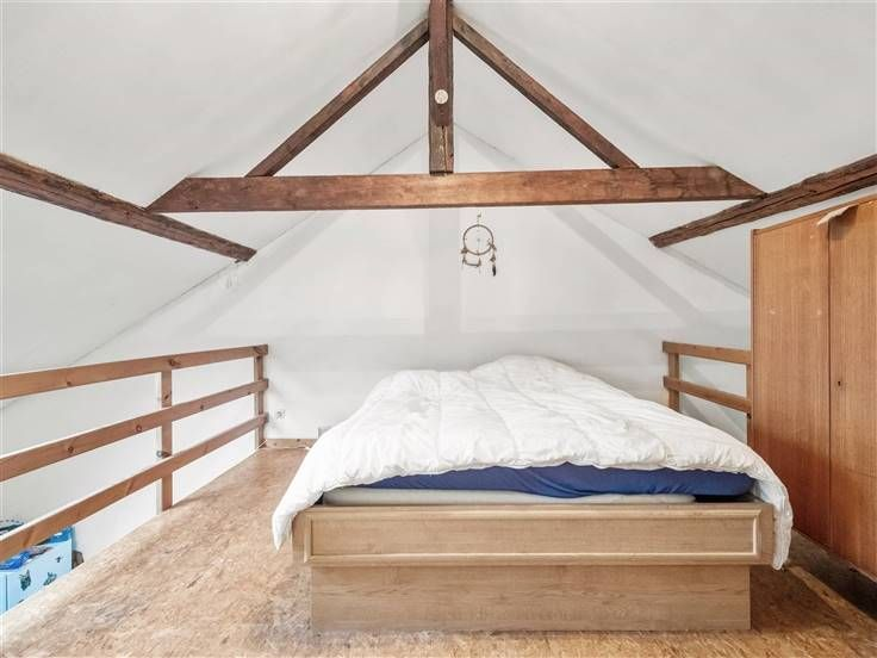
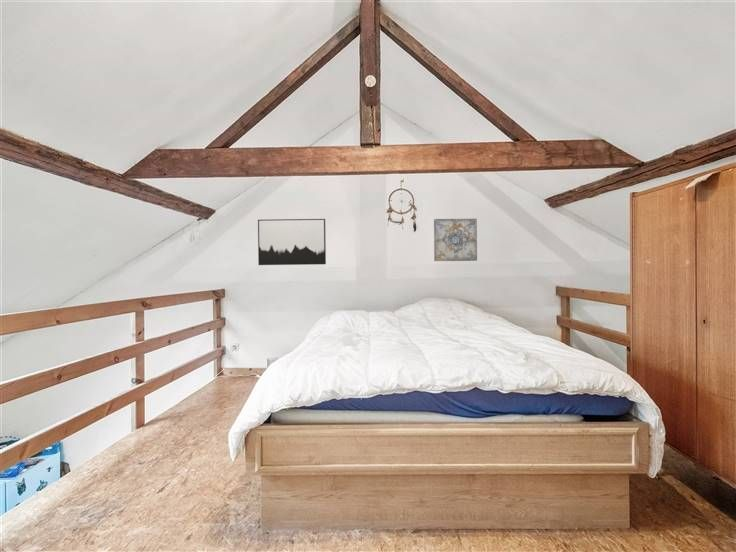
+ wall art (291, 242)
+ wall art (455, 239)
